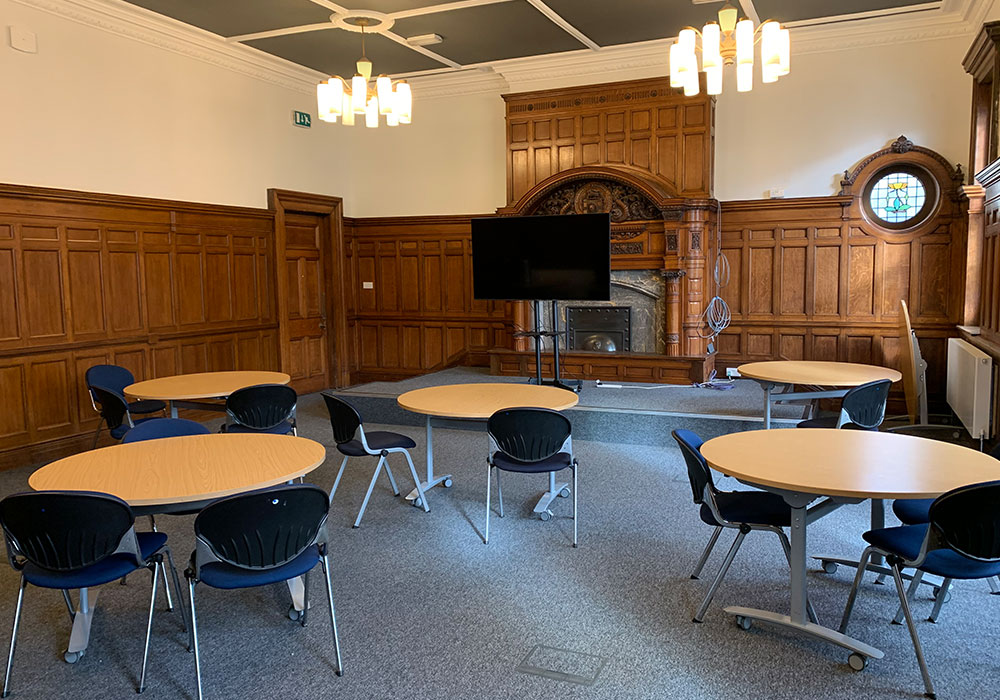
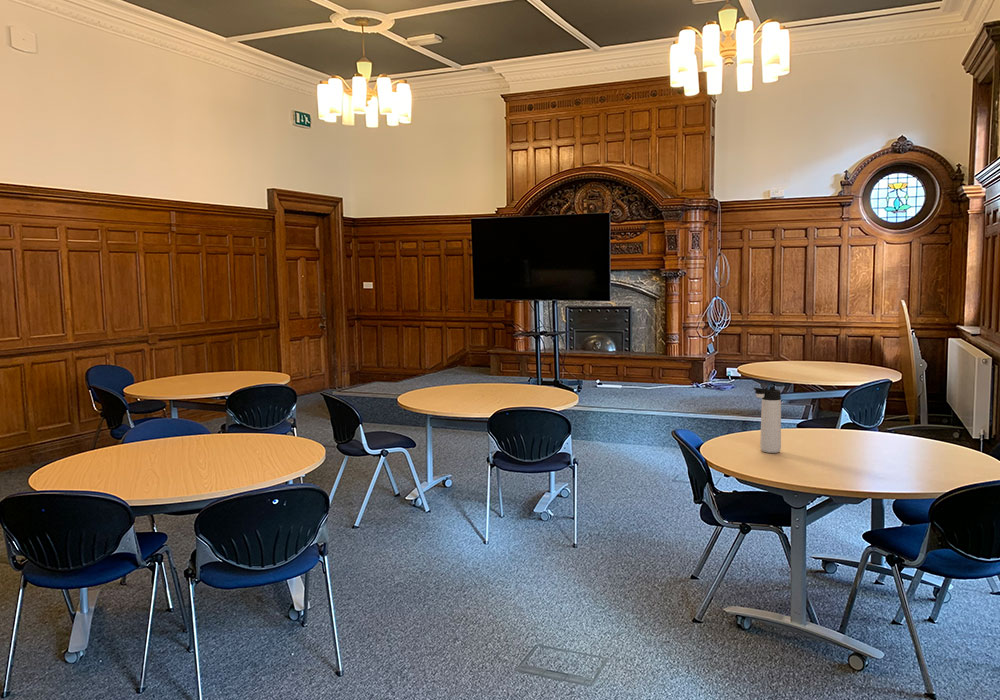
+ thermos bottle (766, 419)
